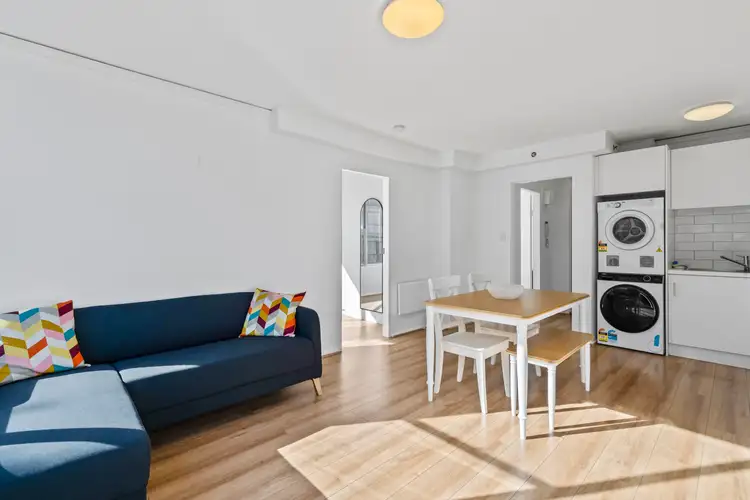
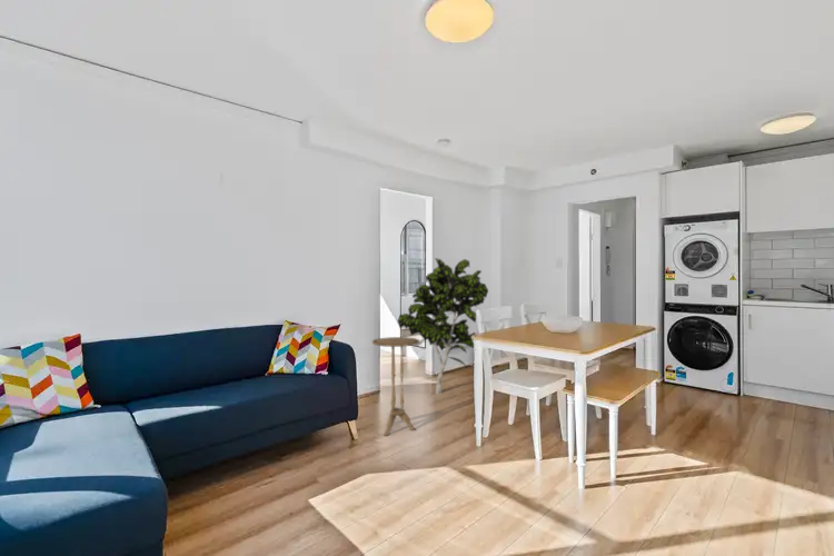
+ side table (394, 385)
+ indoor plant (440, 325)
